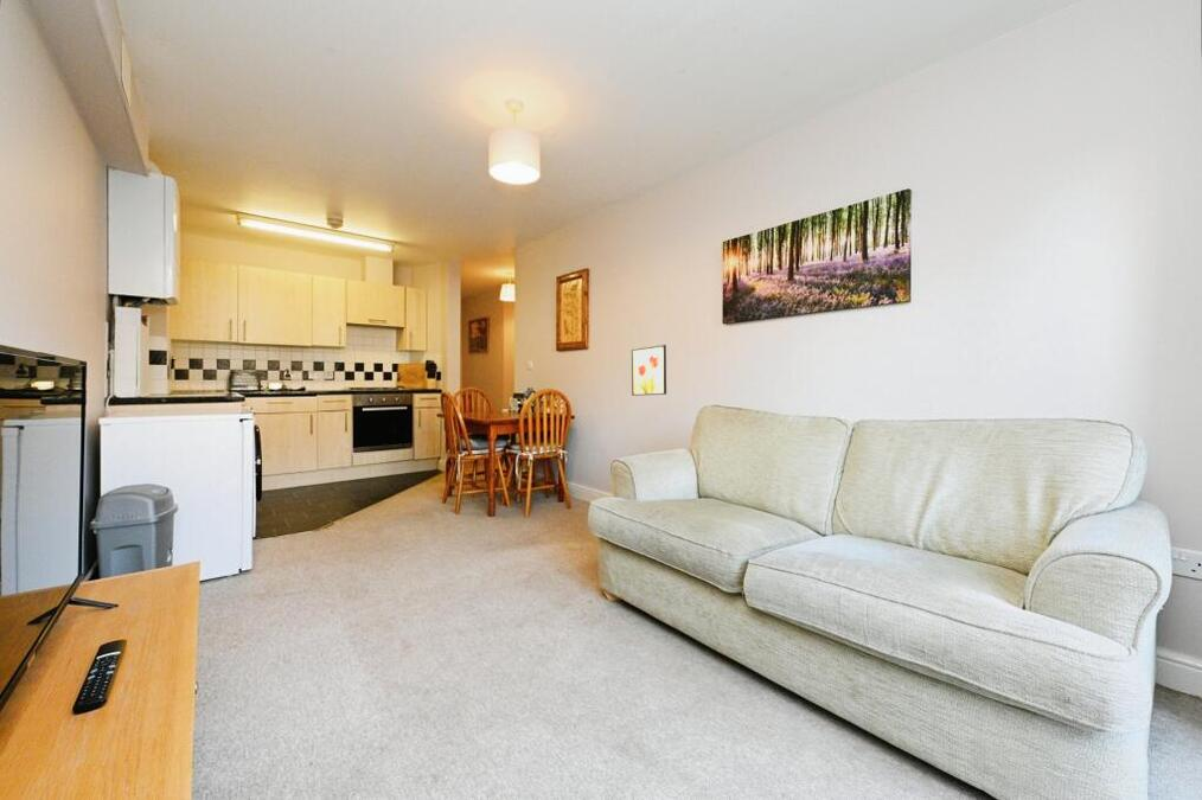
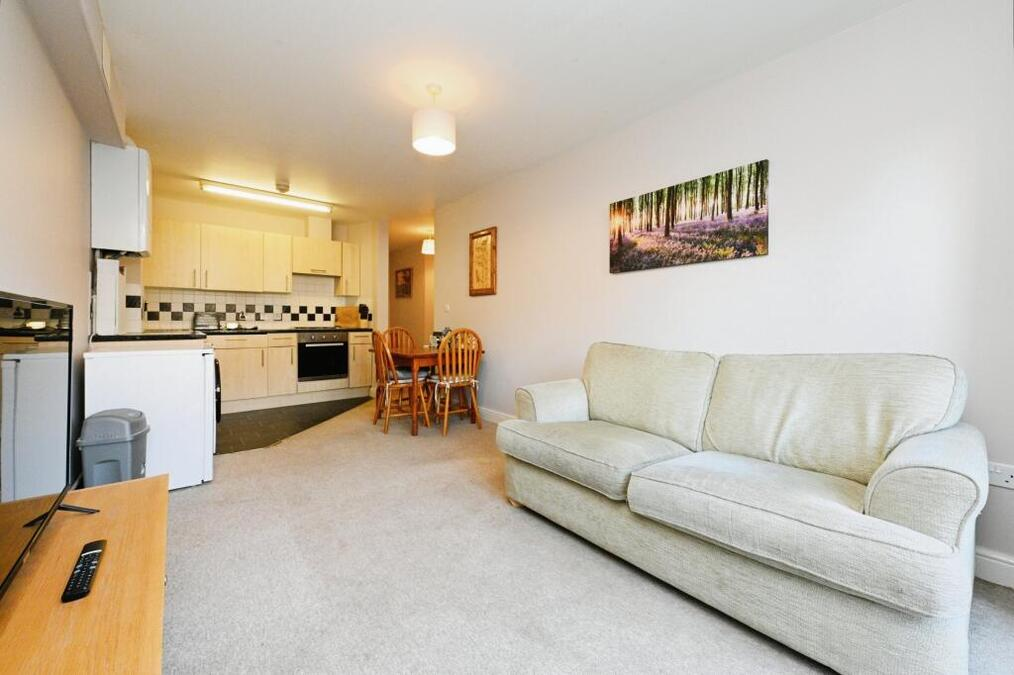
- wall art (648, 371)
